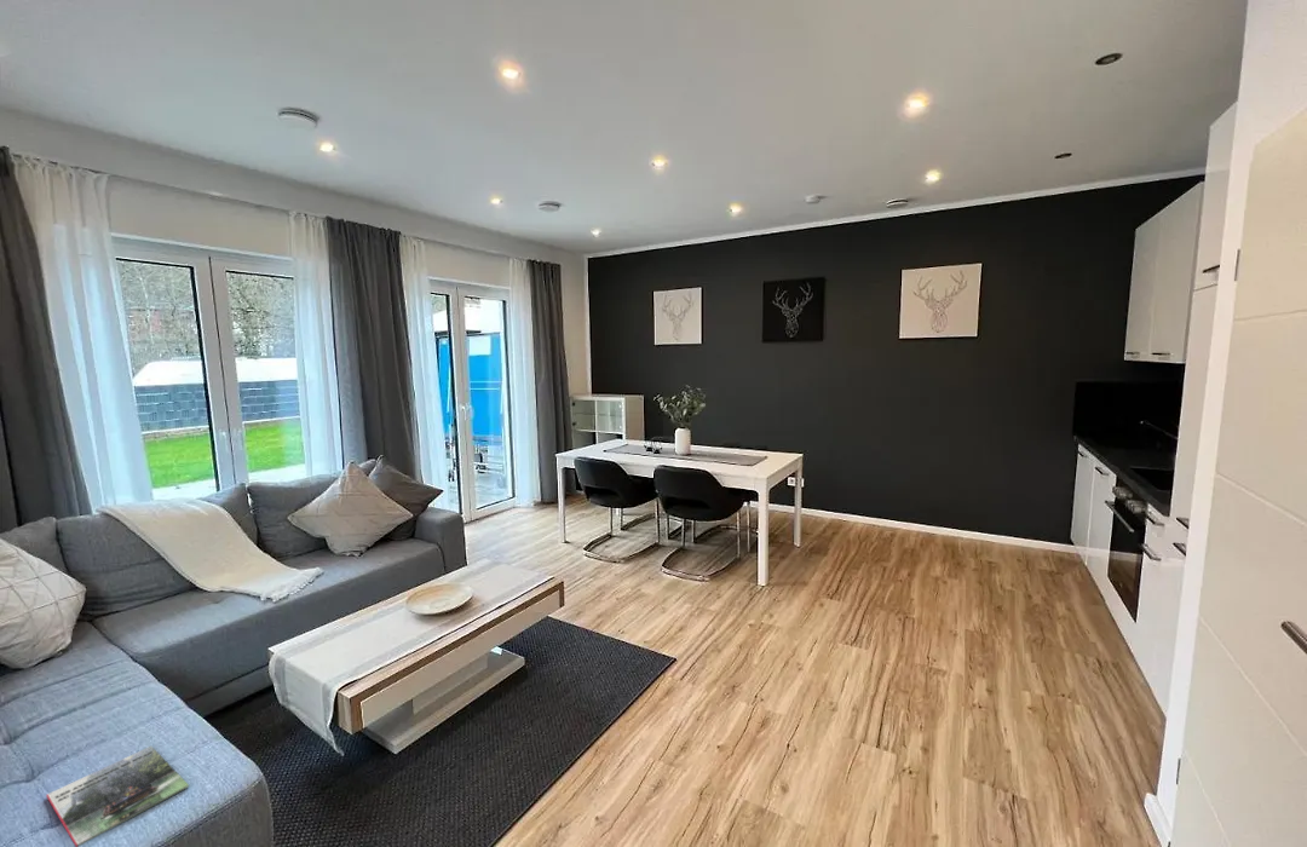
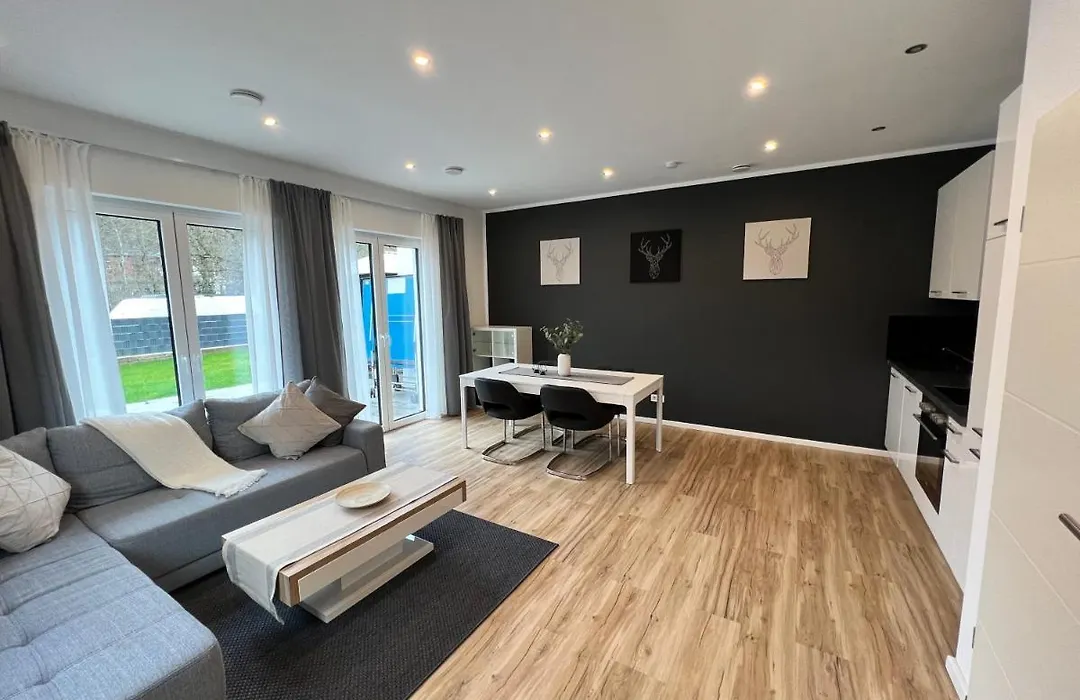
- magazine (117, 790)
